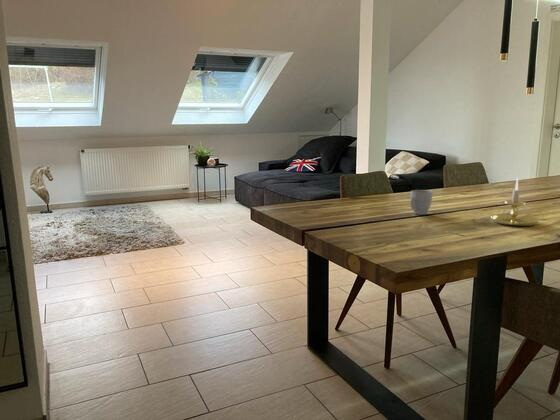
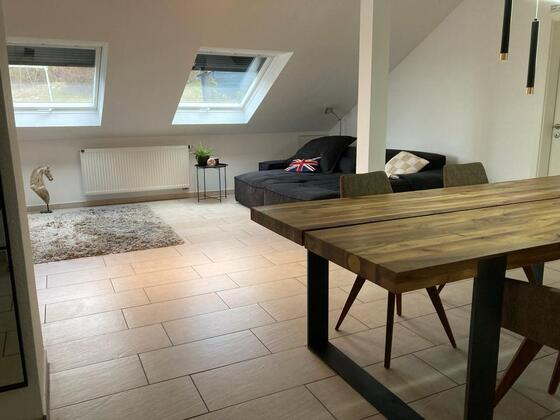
- candle holder (519, 201)
- mug (419, 202)
